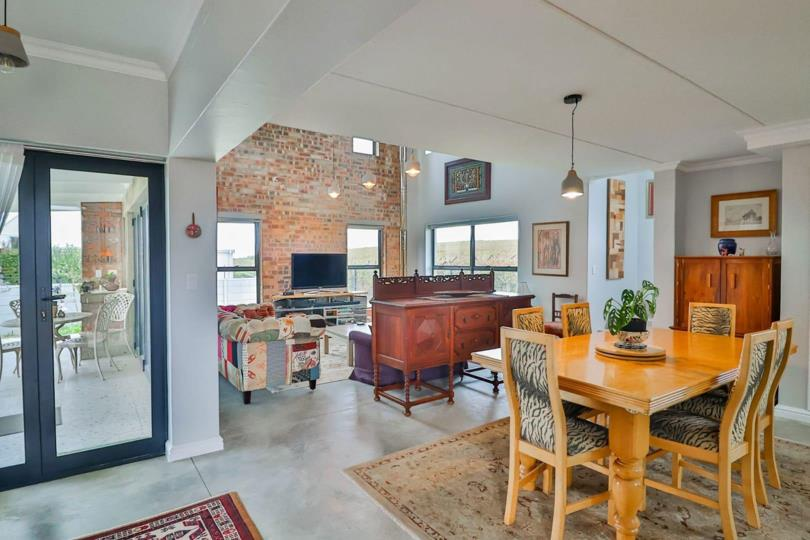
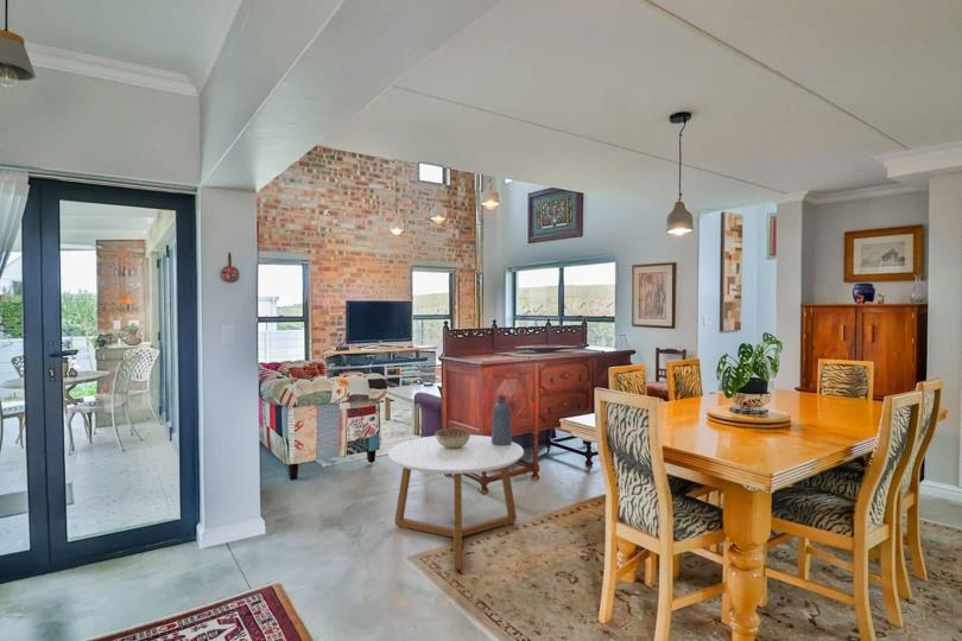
+ decorative bowl (452, 438)
+ vase (501, 419)
+ coffee table (455, 493)
